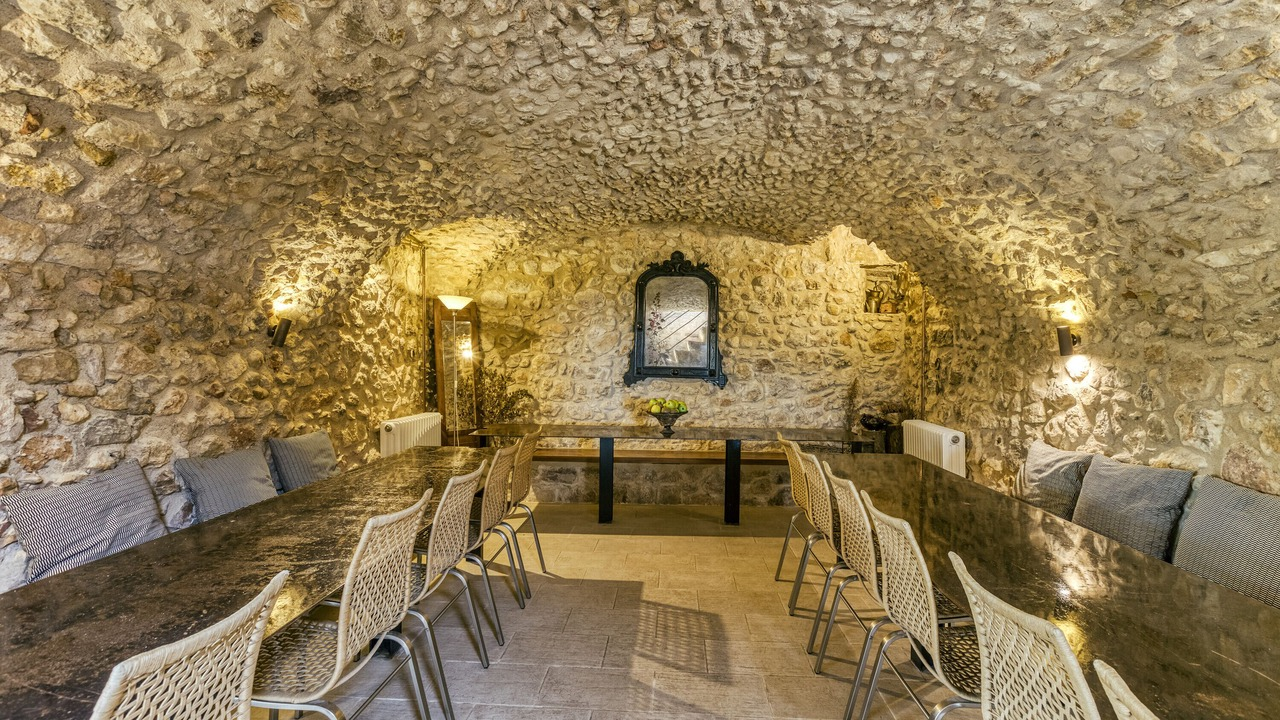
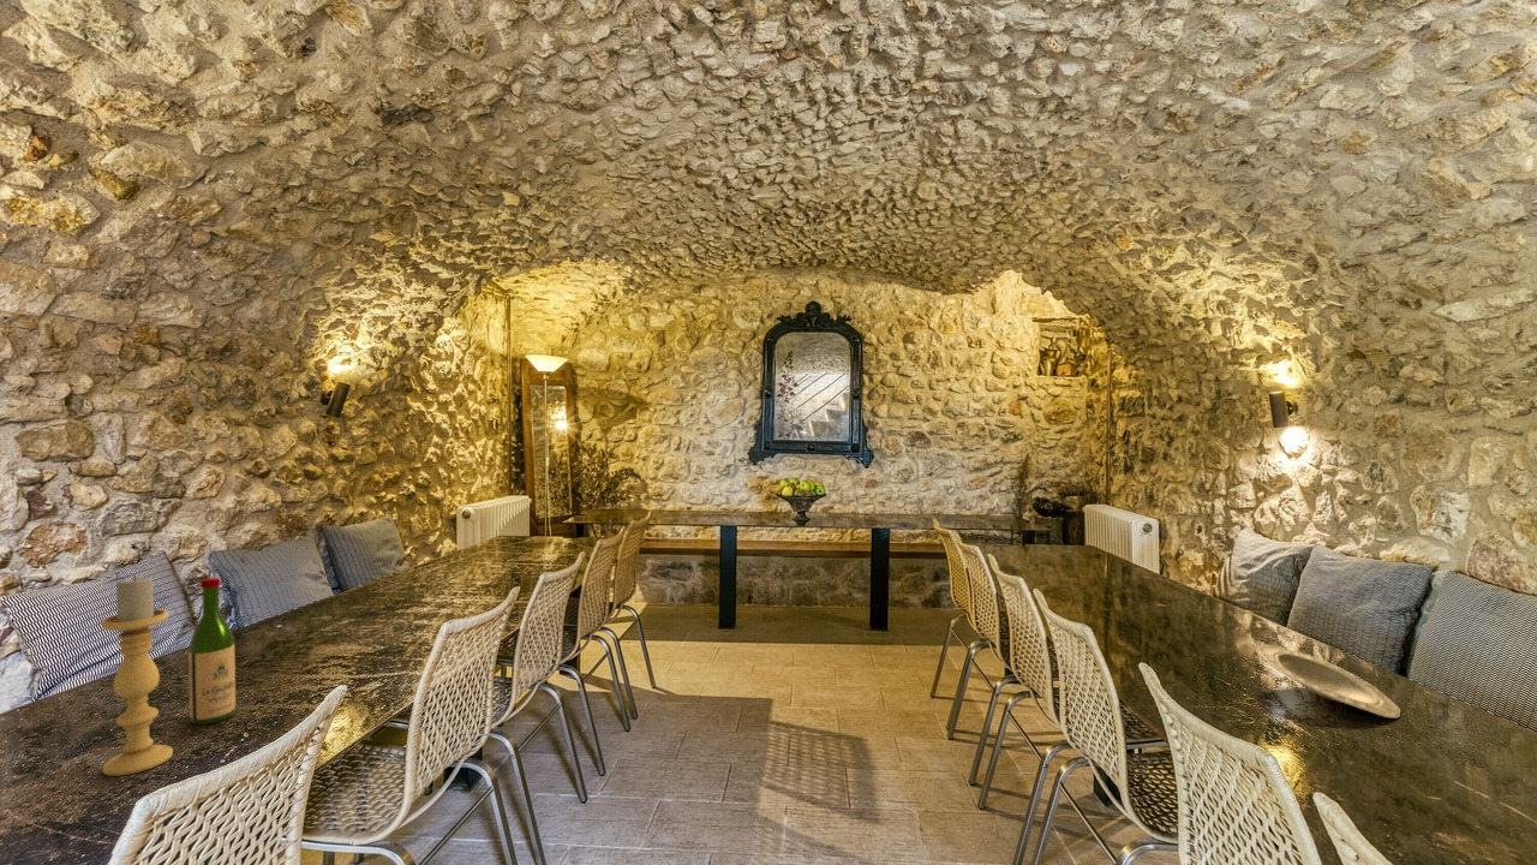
+ plate (1324, 678)
+ candle holder (136, 668)
+ wine bottle (211, 648)
